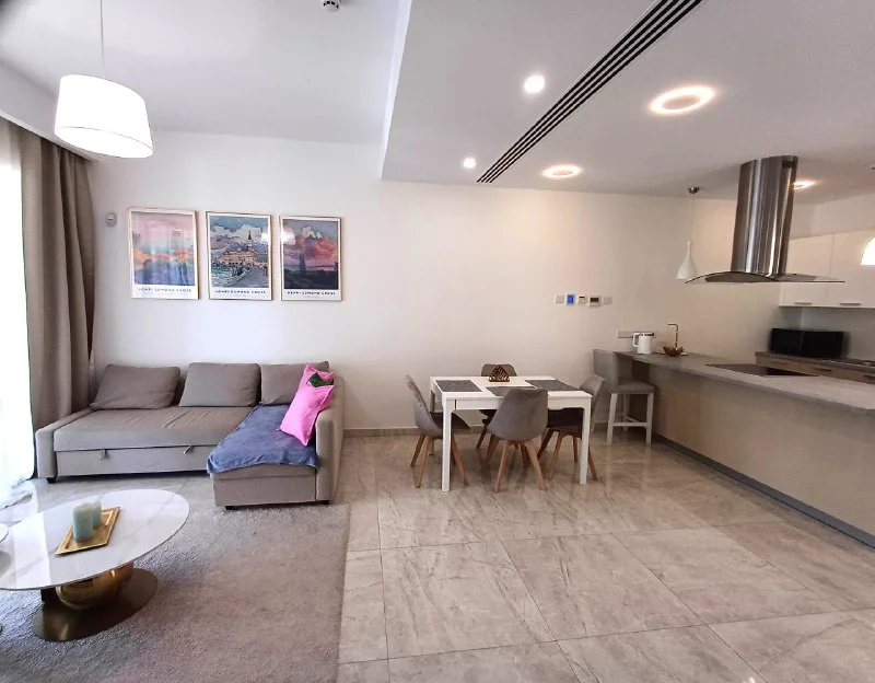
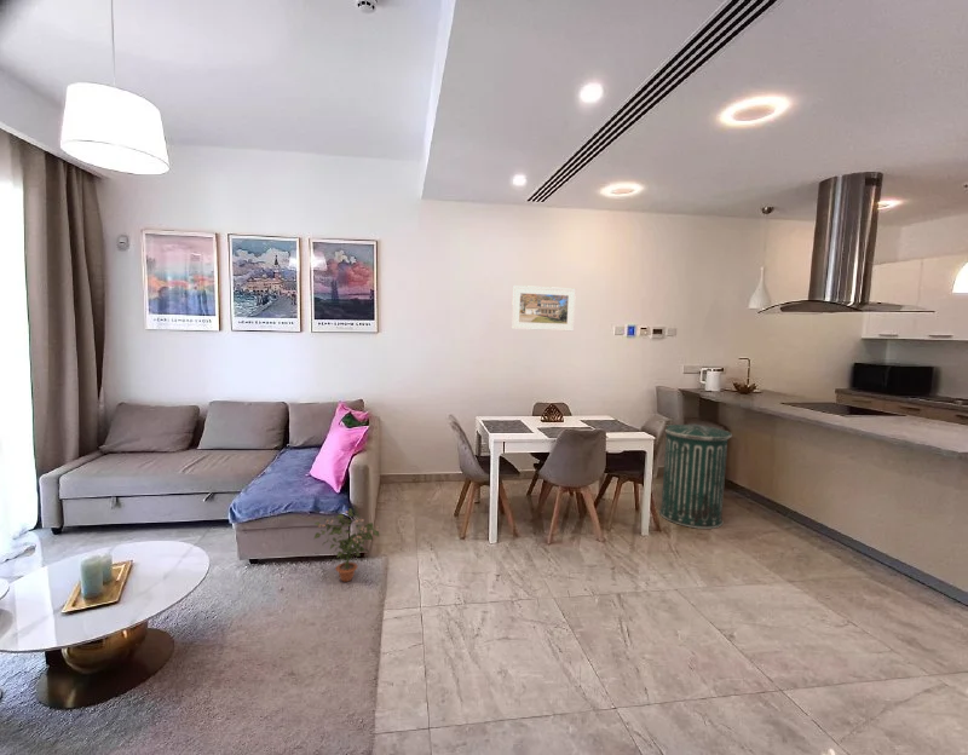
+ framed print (543, 309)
+ potted plant (346, 546)
+ trash can (693, 471)
